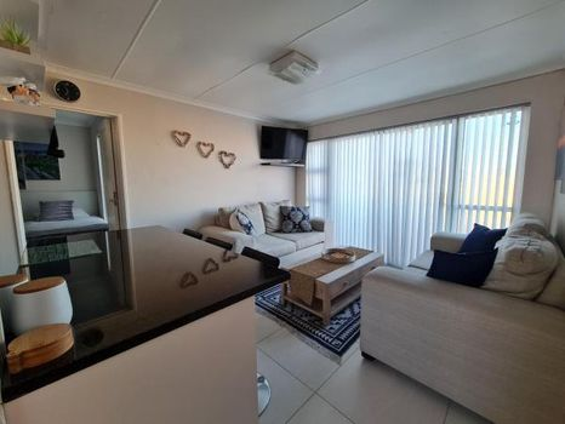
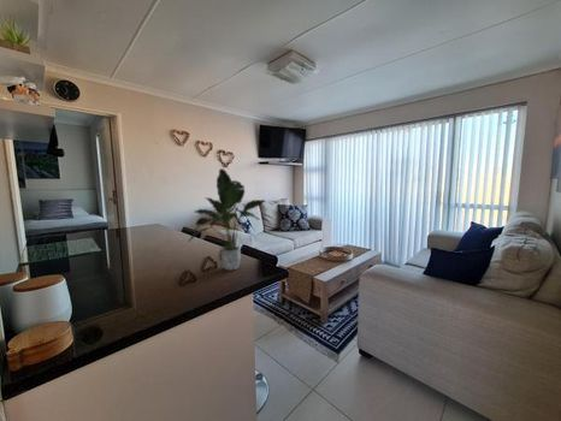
+ potted plant (230, 218)
